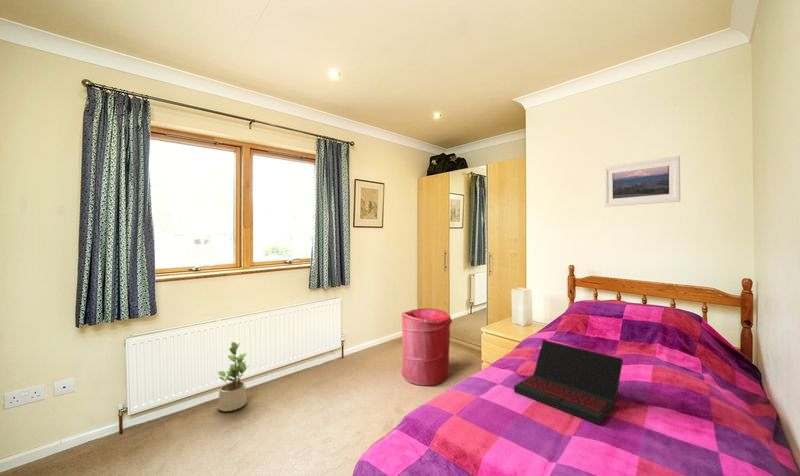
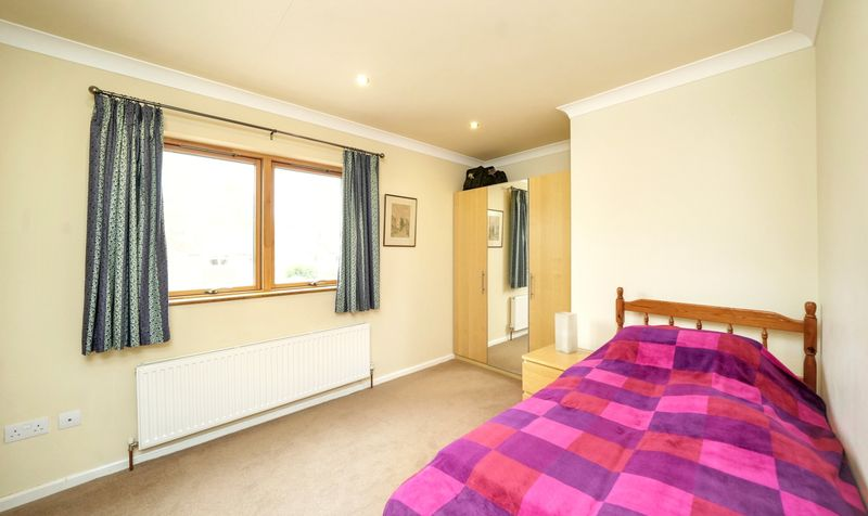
- potted plant (233, 372)
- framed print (639, 183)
- laptop (567, 374)
- laundry hamper (426, 343)
